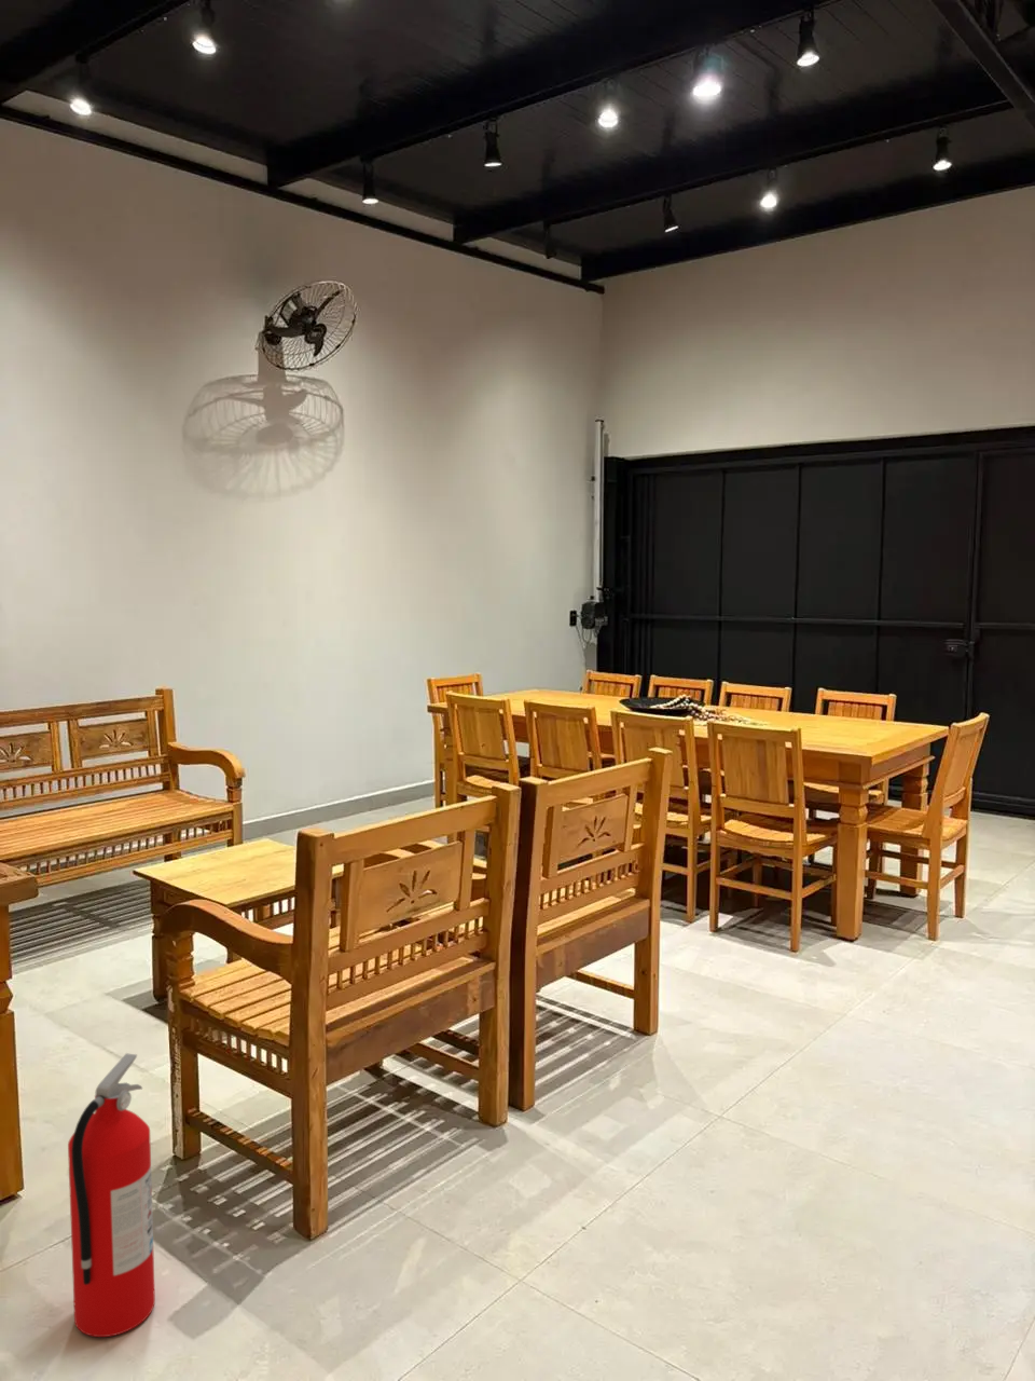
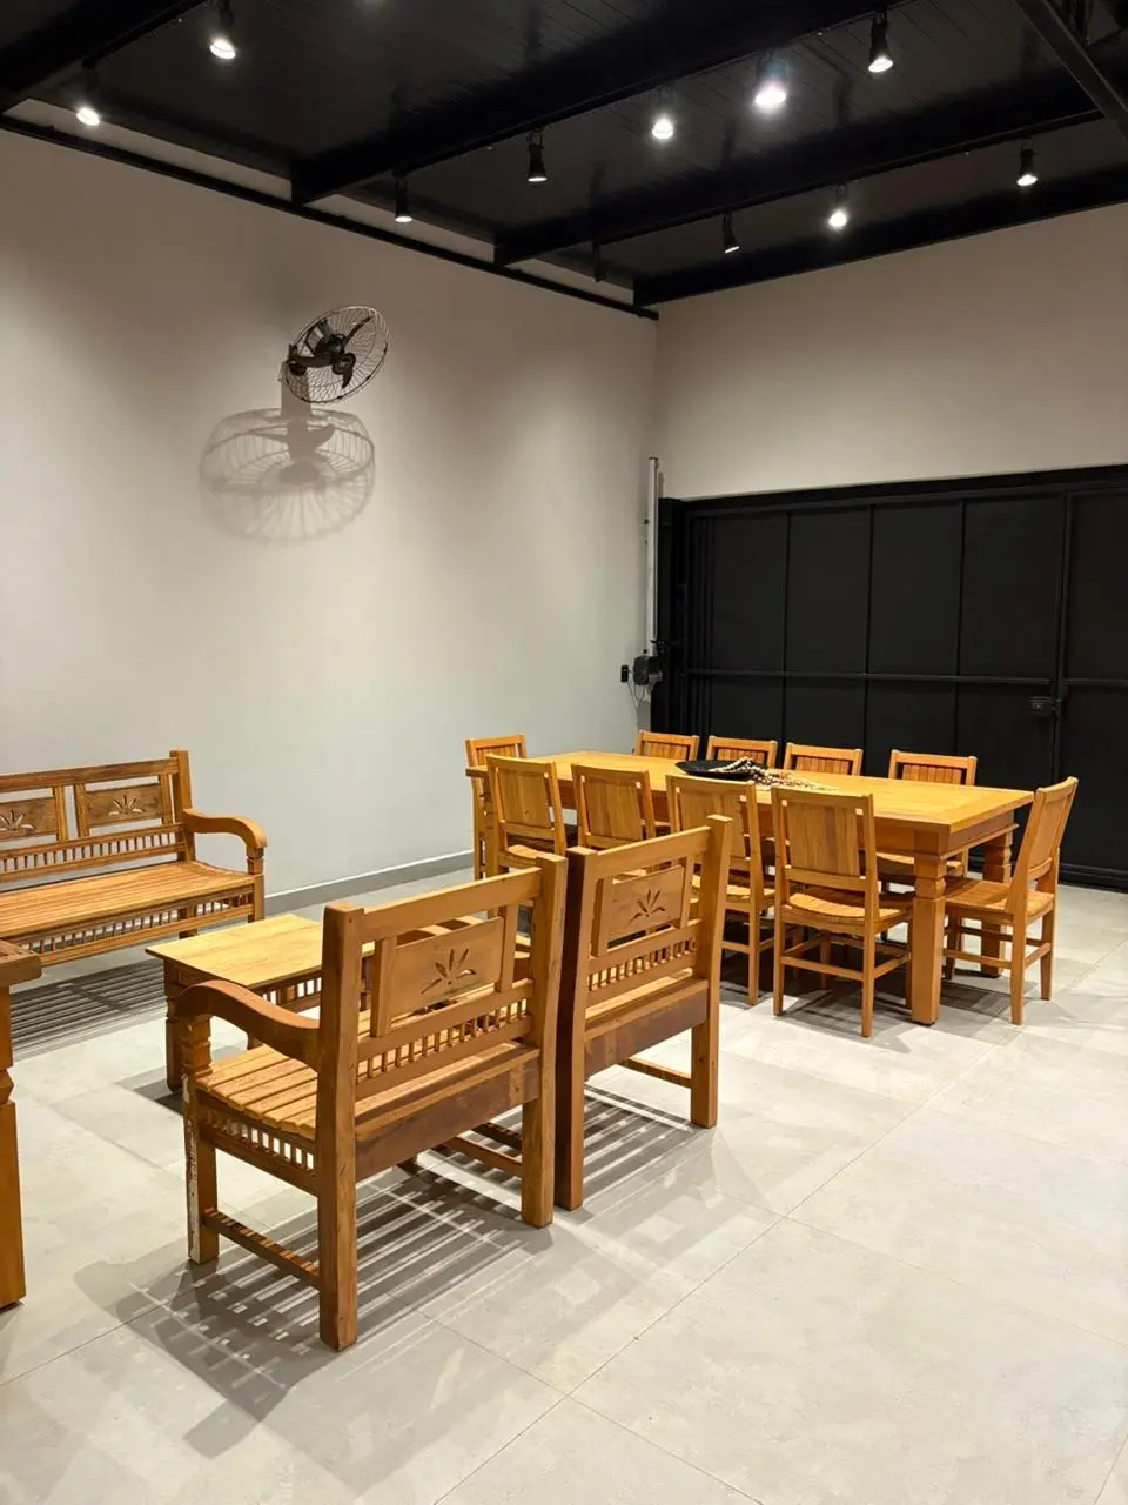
- fire extinguisher (110, 1193)
